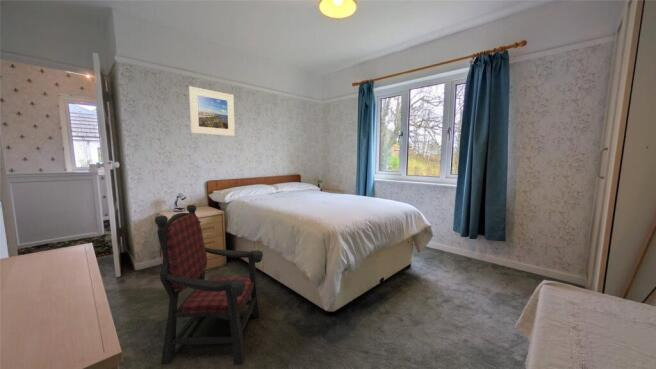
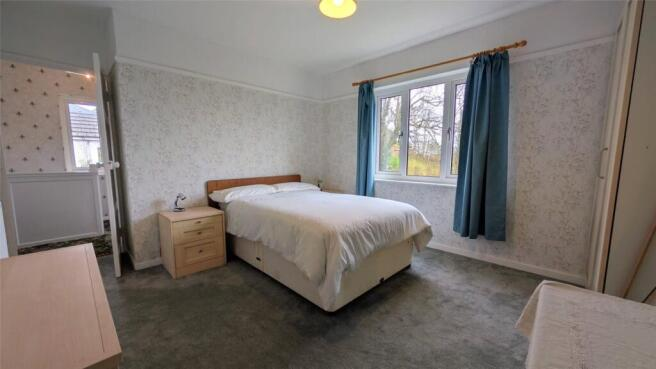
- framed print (213, 113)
- armchair (215, 278)
